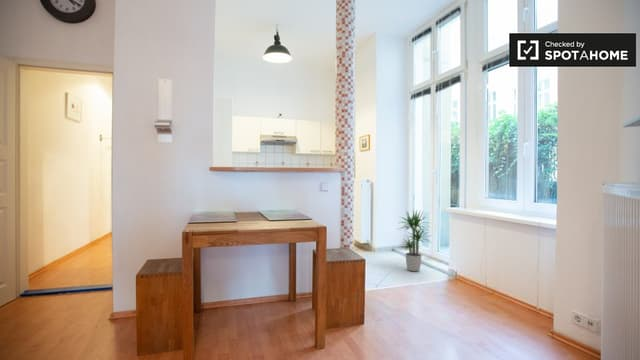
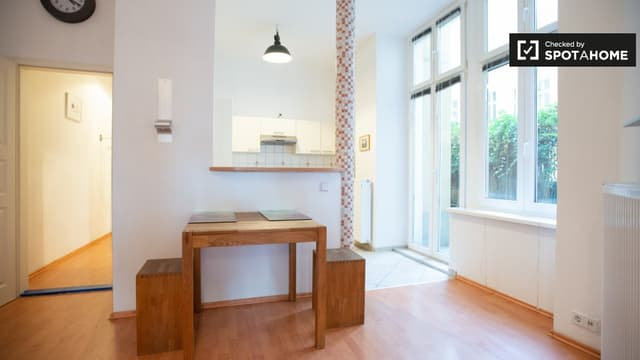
- potted plant (415, 239)
